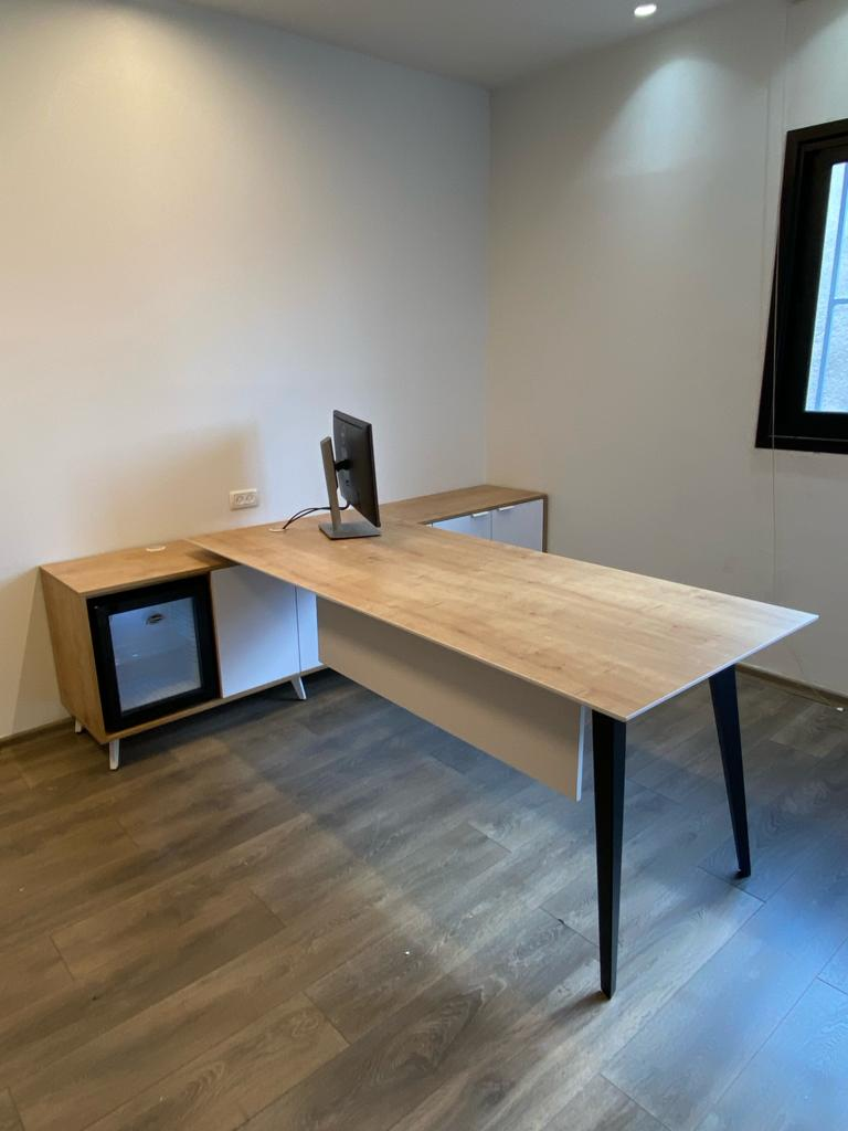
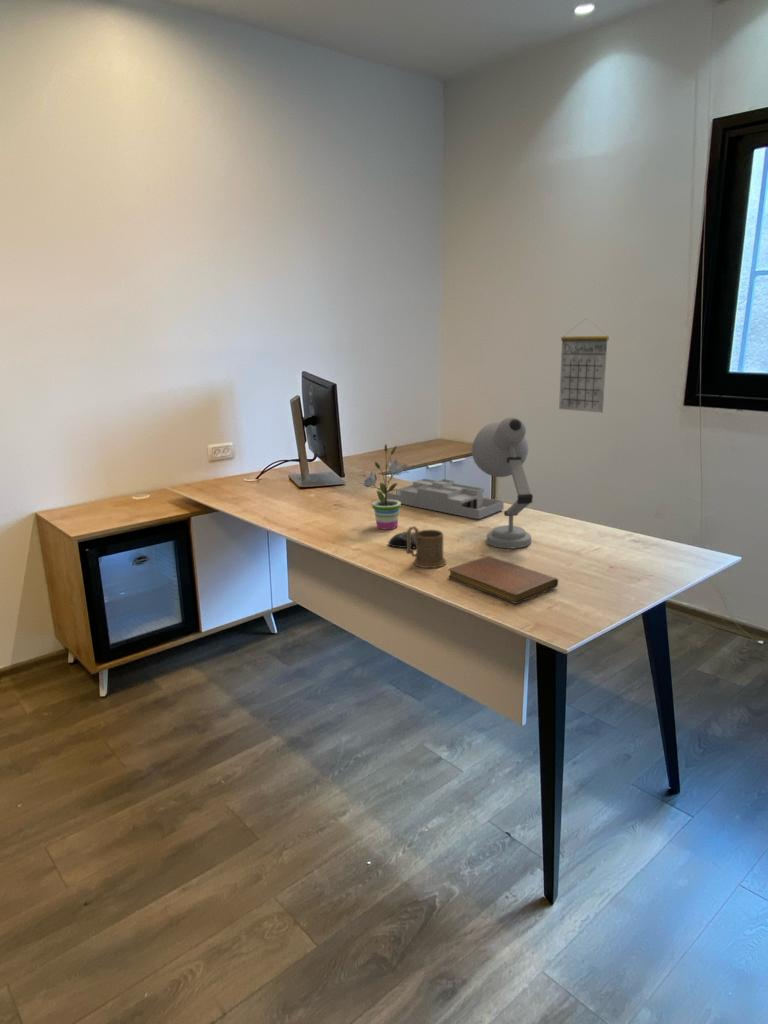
+ computer mouse (405, 539)
+ desk organizer (442, 494)
+ desk lamp (506, 476)
+ notebook (501, 577)
+ potted plant (382, 483)
+ mug (425, 544)
+ calendar (583, 365)
